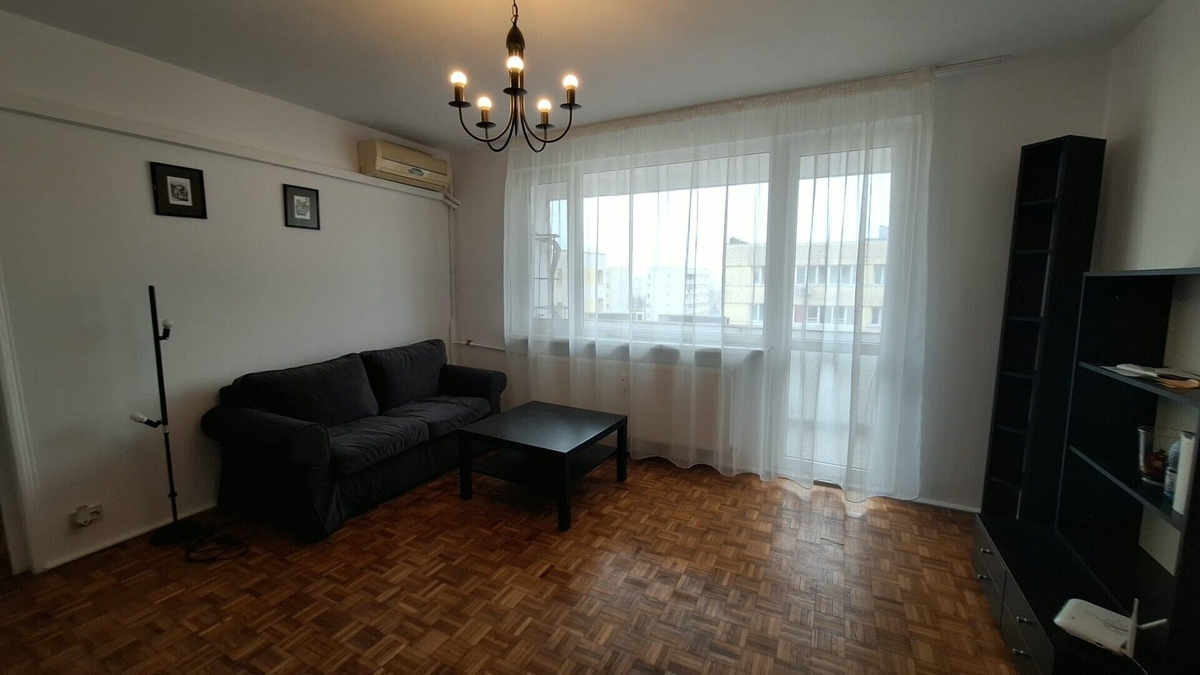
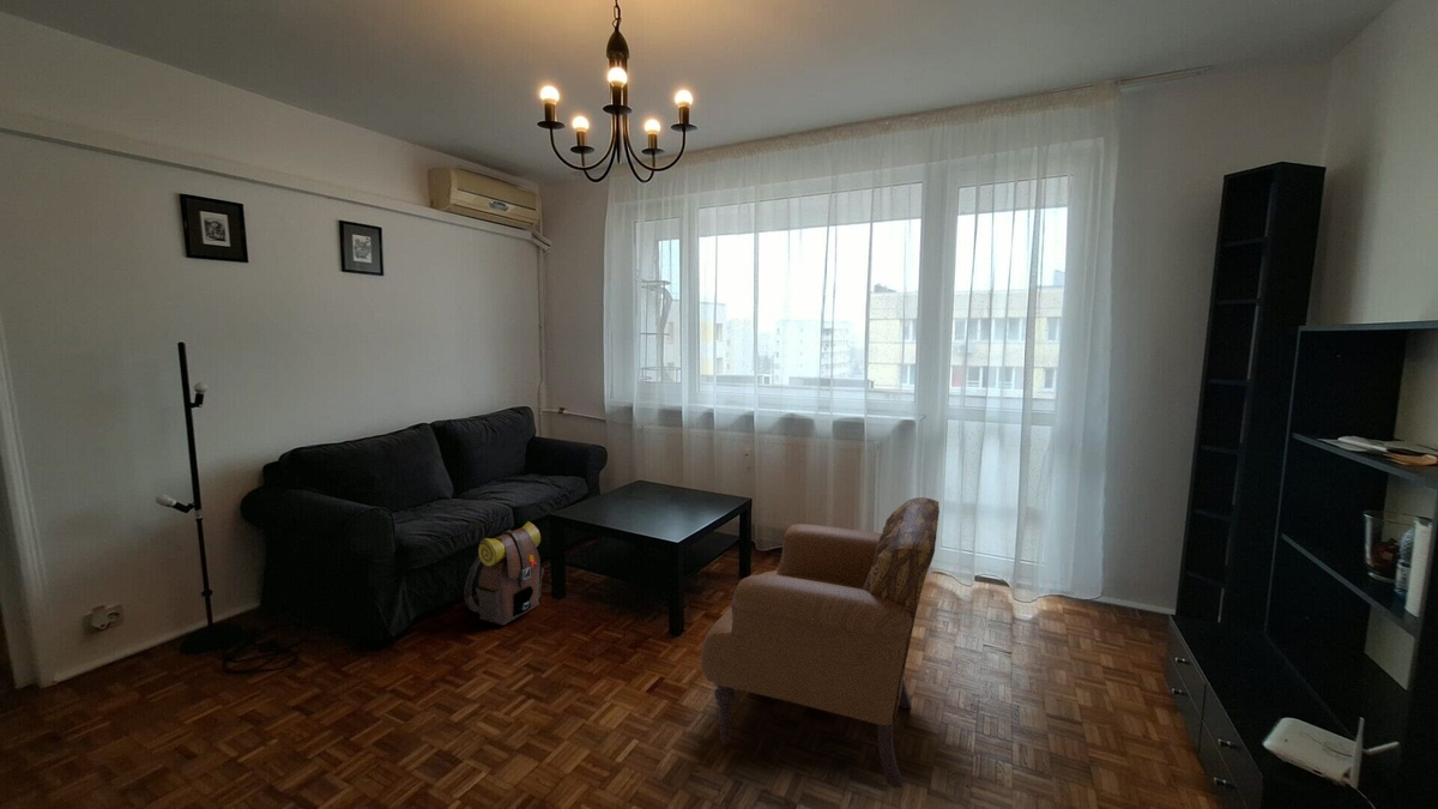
+ backpack (501, 568)
+ armchair (823, 610)
